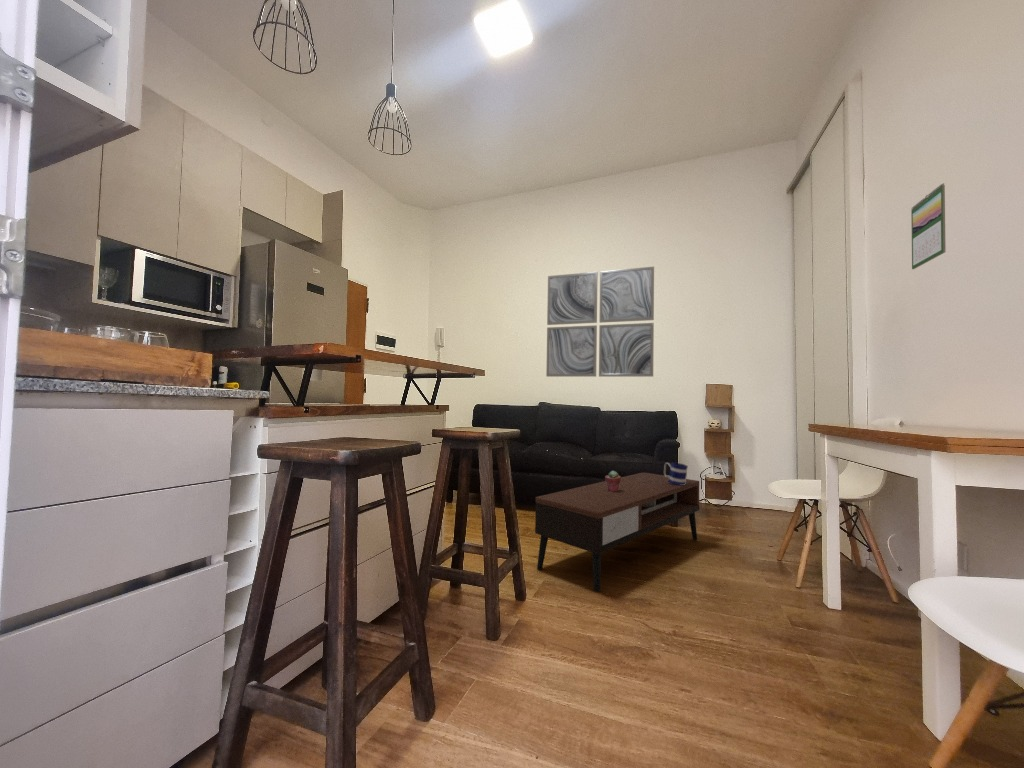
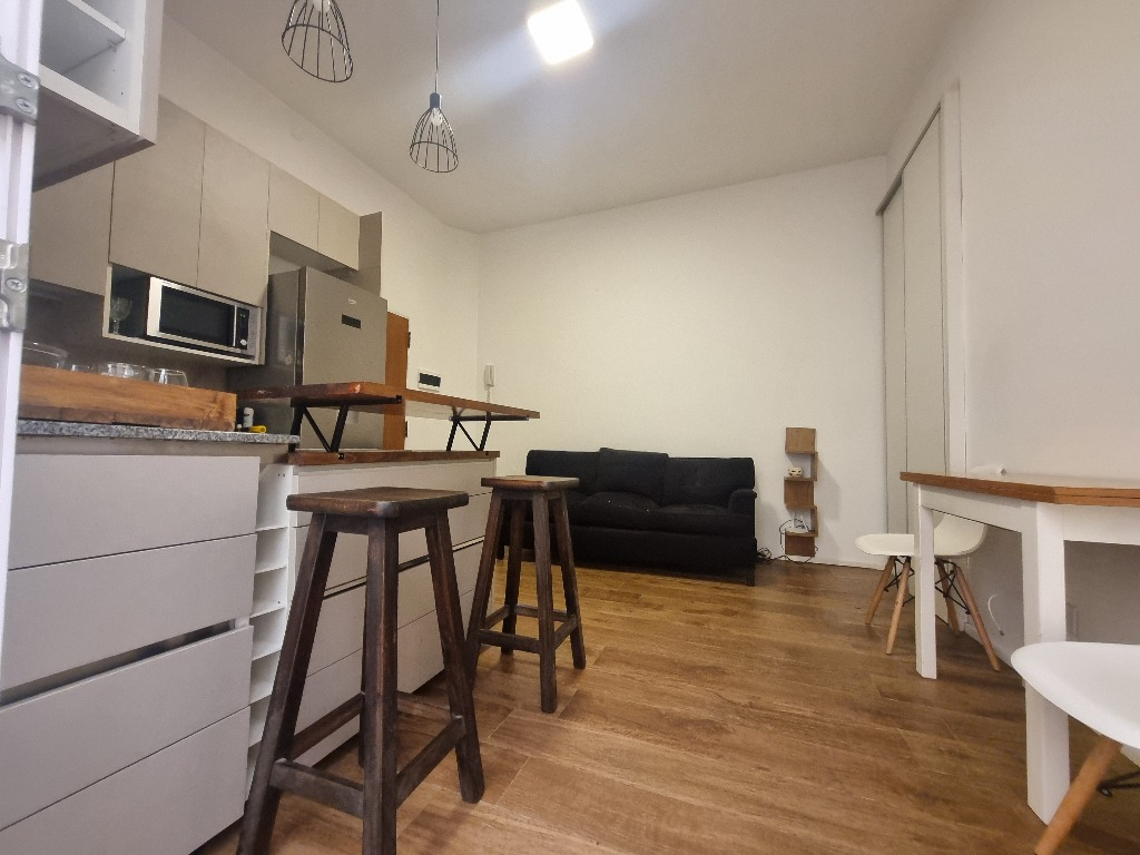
- coffee table (625, 520)
- mug (673, 473)
- calendar (927, 228)
- wall art (599, 325)
- potted succulent (612, 480)
